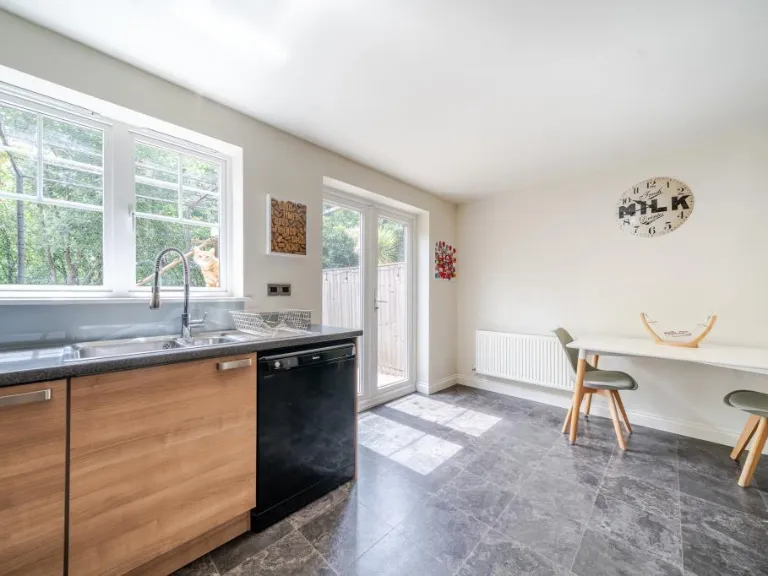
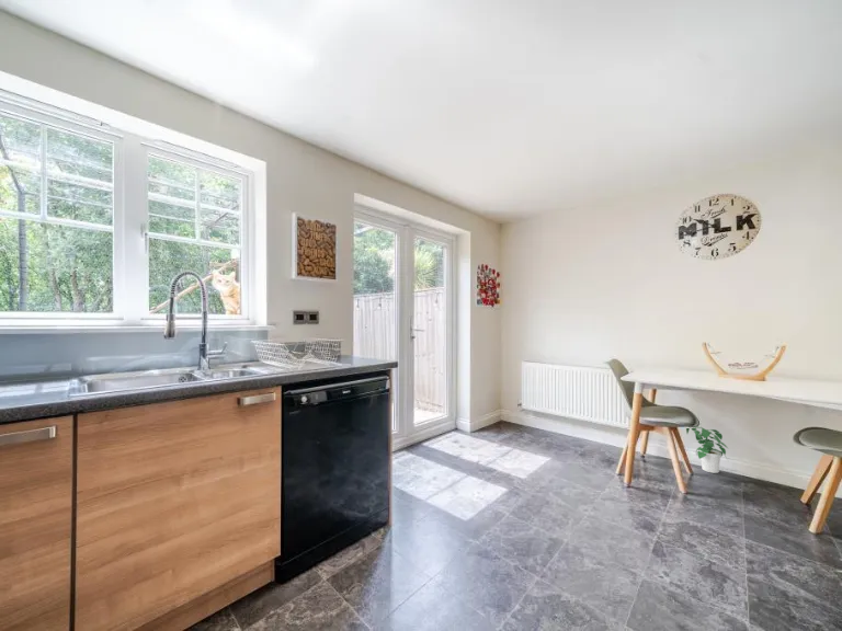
+ potted plant (707, 448)
